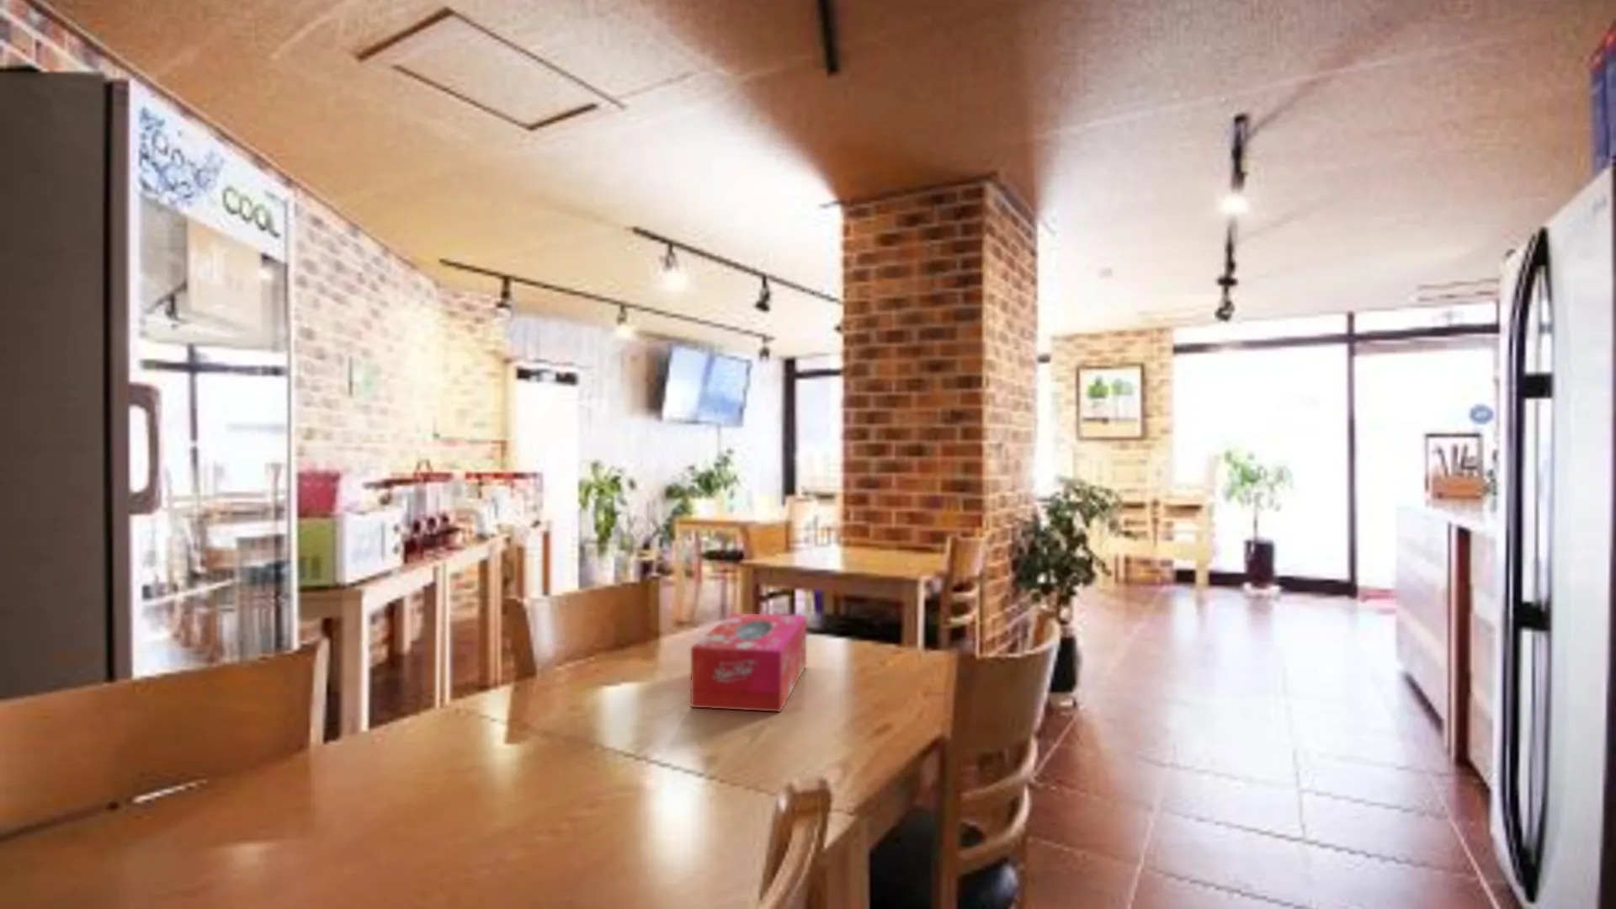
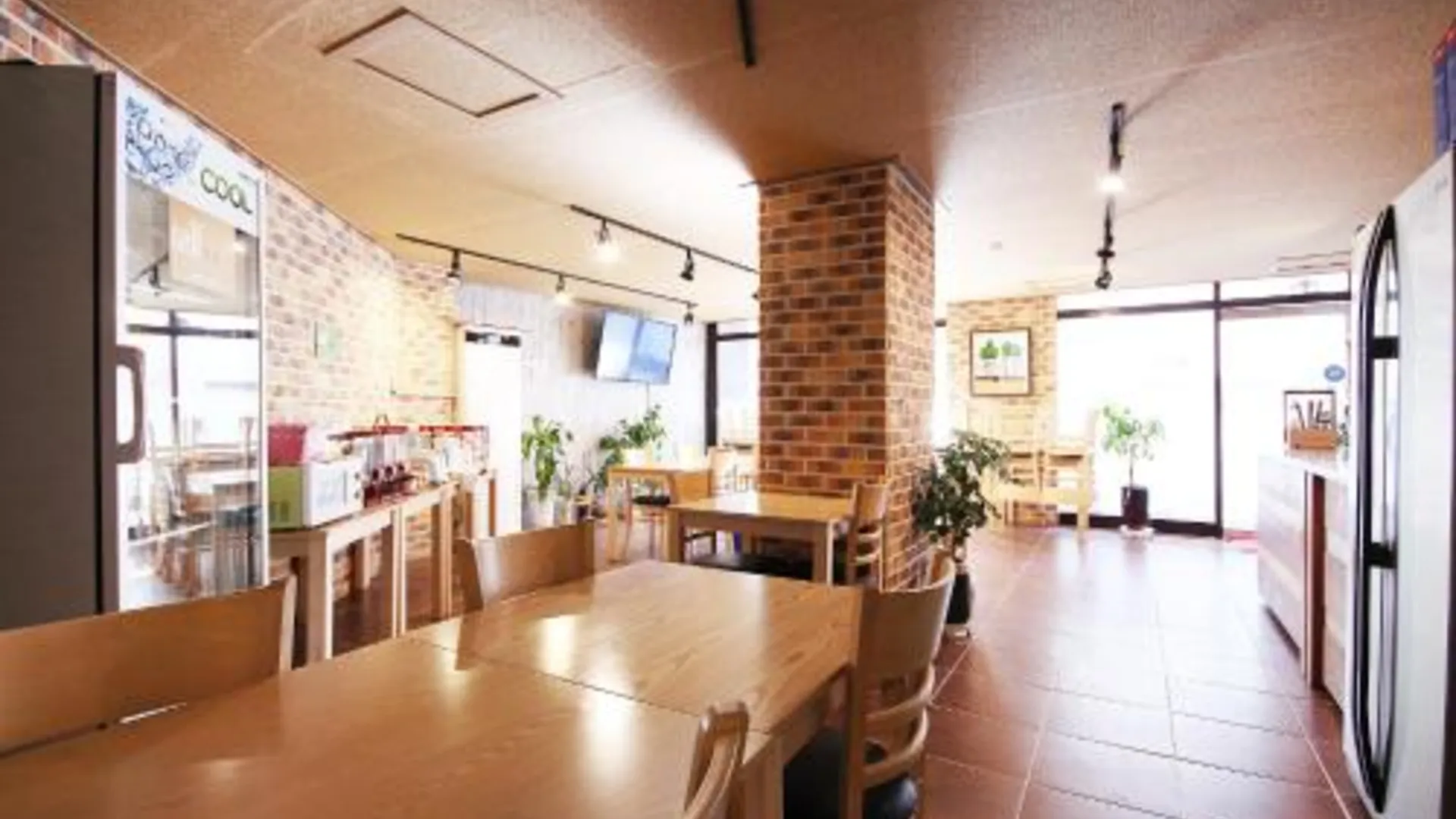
- tissue box (754, 657)
